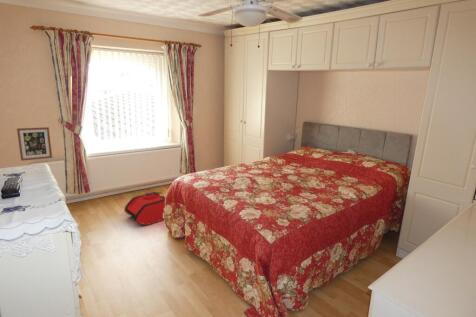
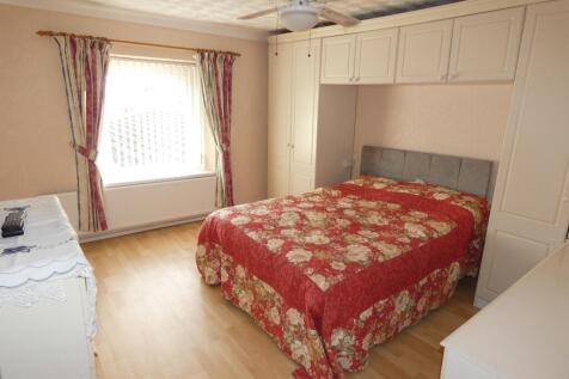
- backpack (150, 206)
- wall art (35, 143)
